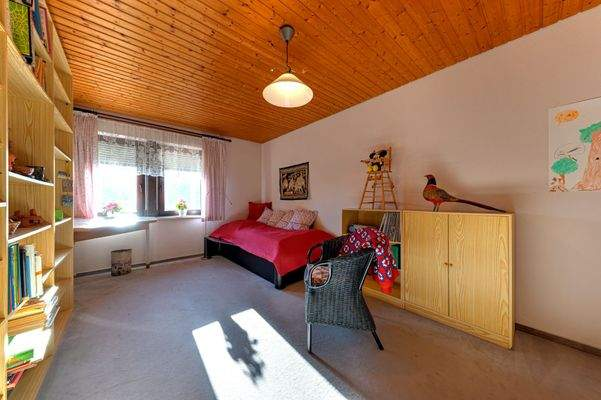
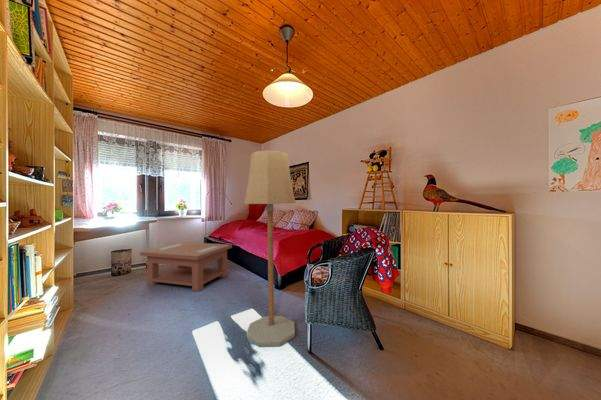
+ floor lamp (270, 243)
+ coffee table (189, 264)
